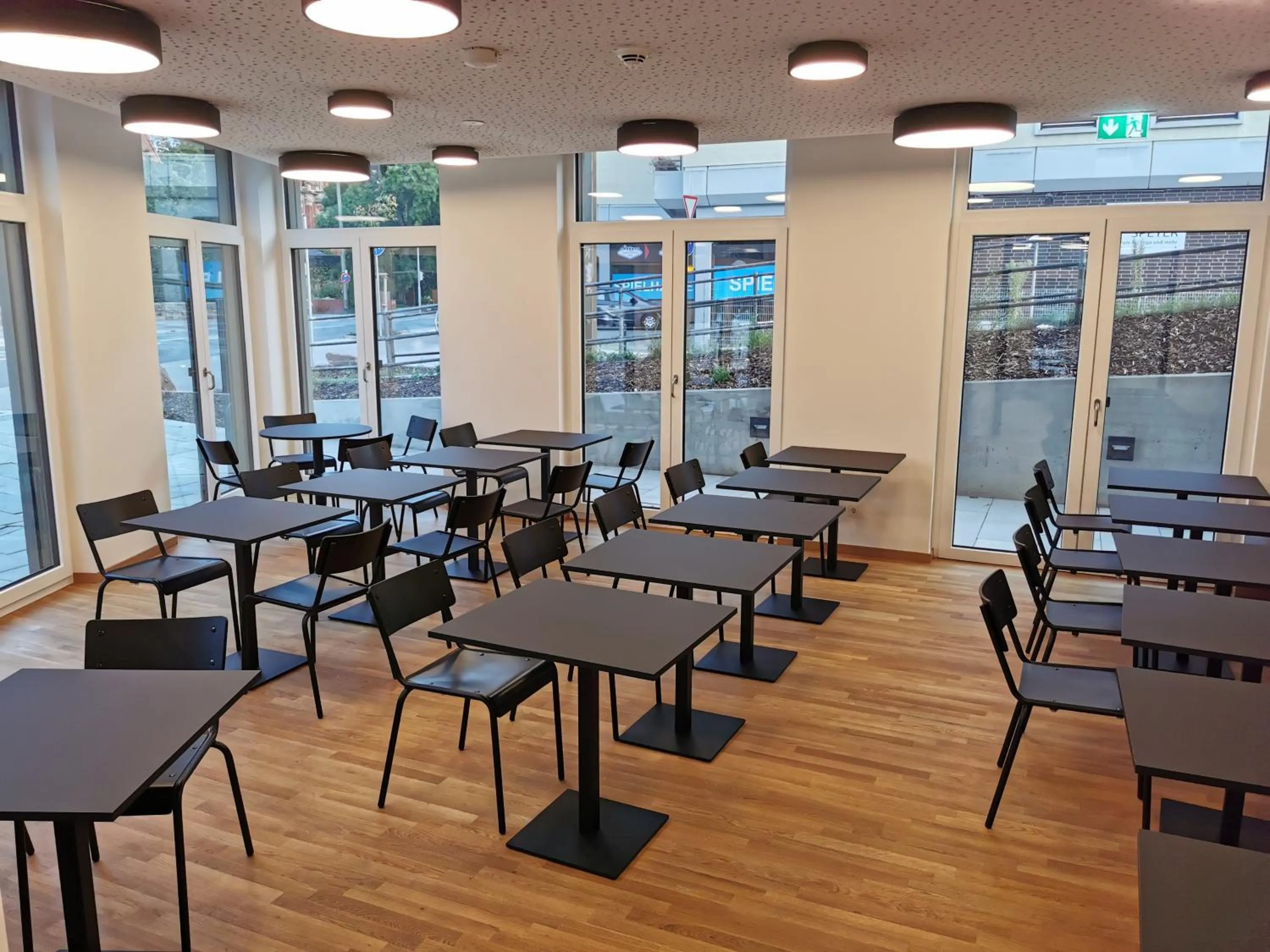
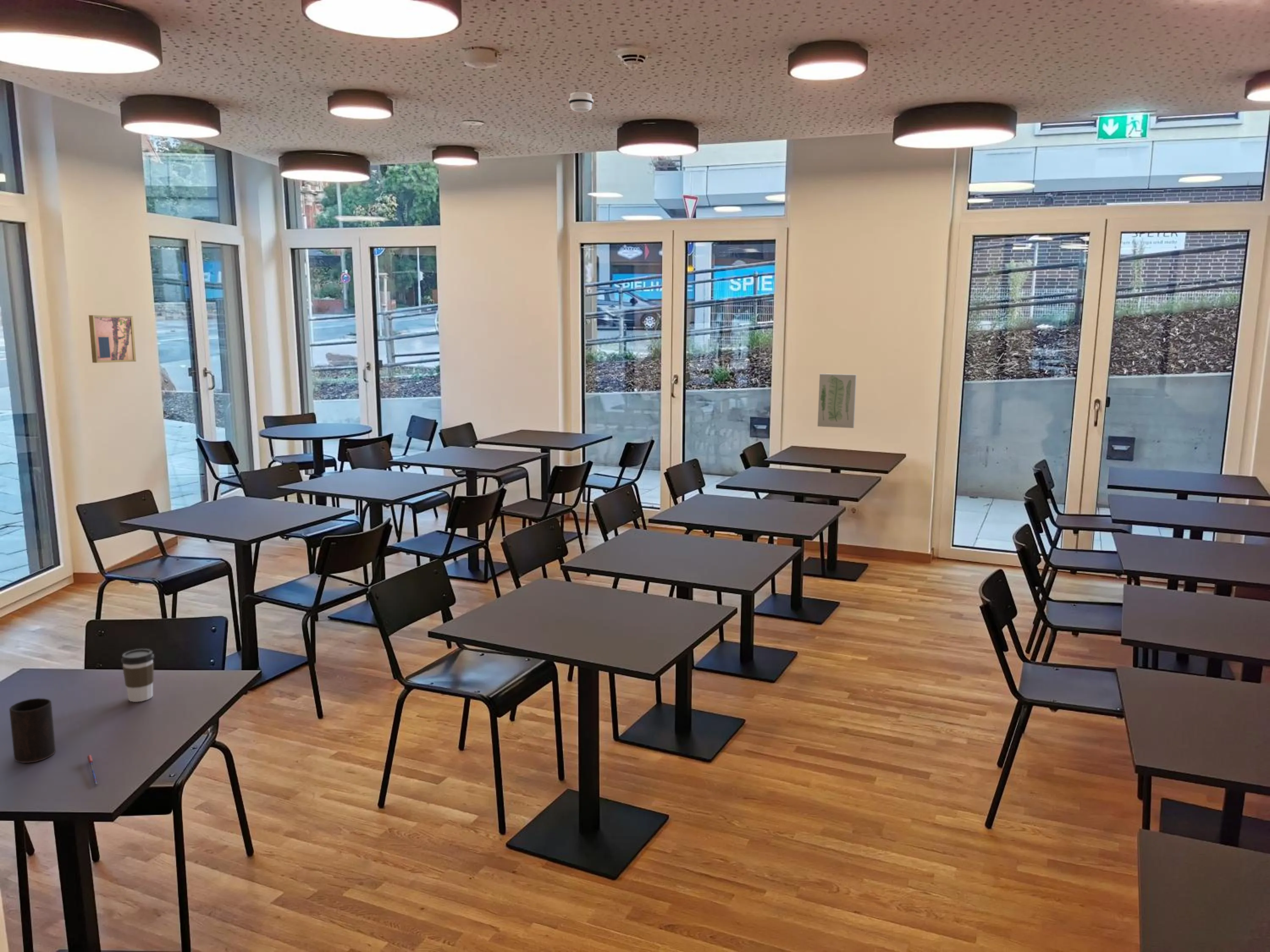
+ wall art (113, 338)
+ cup (33, 730)
+ coffee cup (139, 675)
+ wall art (837, 401)
+ pen (92, 769)
+ smoke detector (581, 102)
